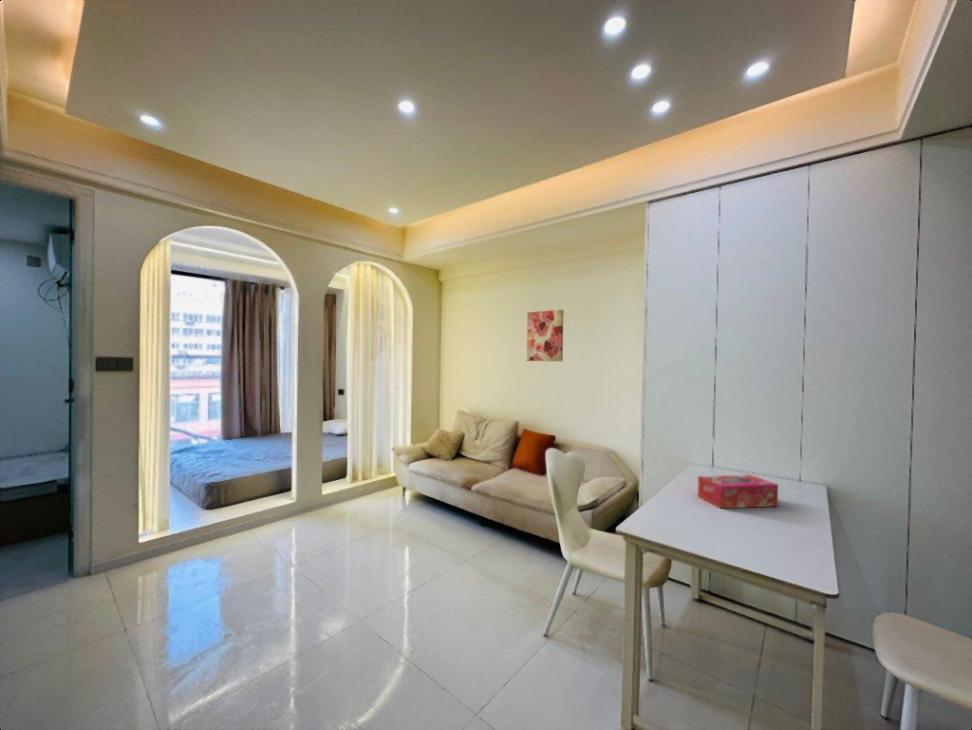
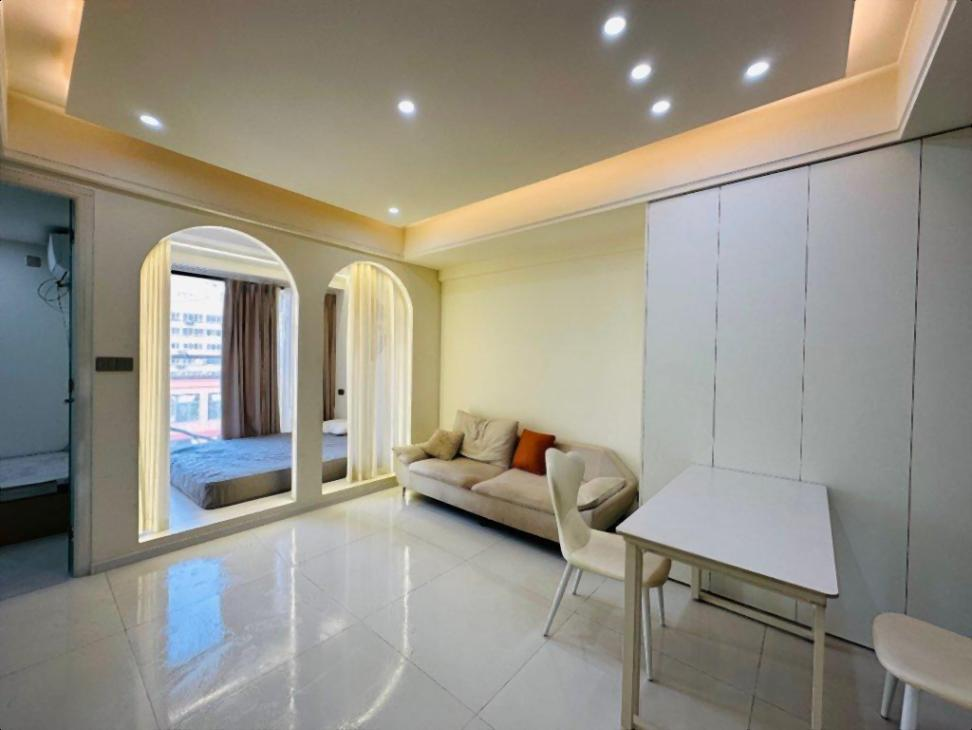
- wall art (544, 336)
- tissue box (736, 490)
